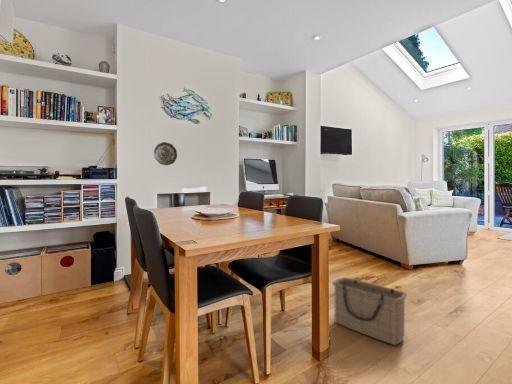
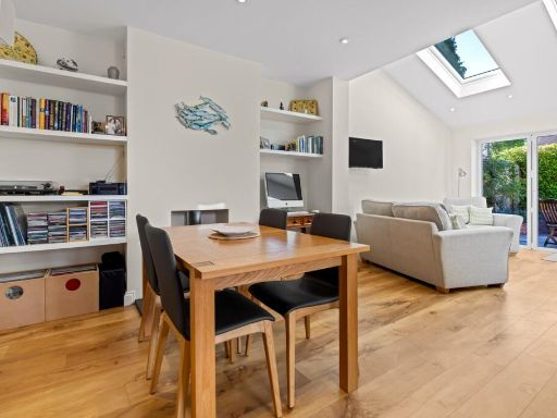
- decorative plate (165, 153)
- basket (367, 308)
